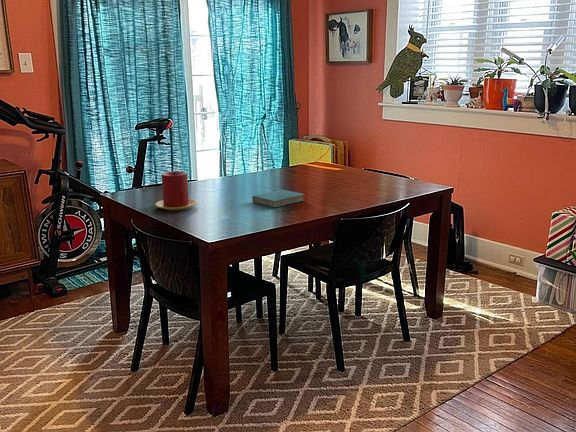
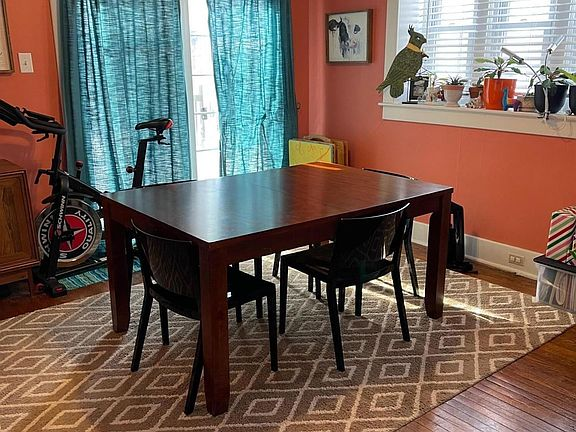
- candle (175, 190)
- book (278, 198)
